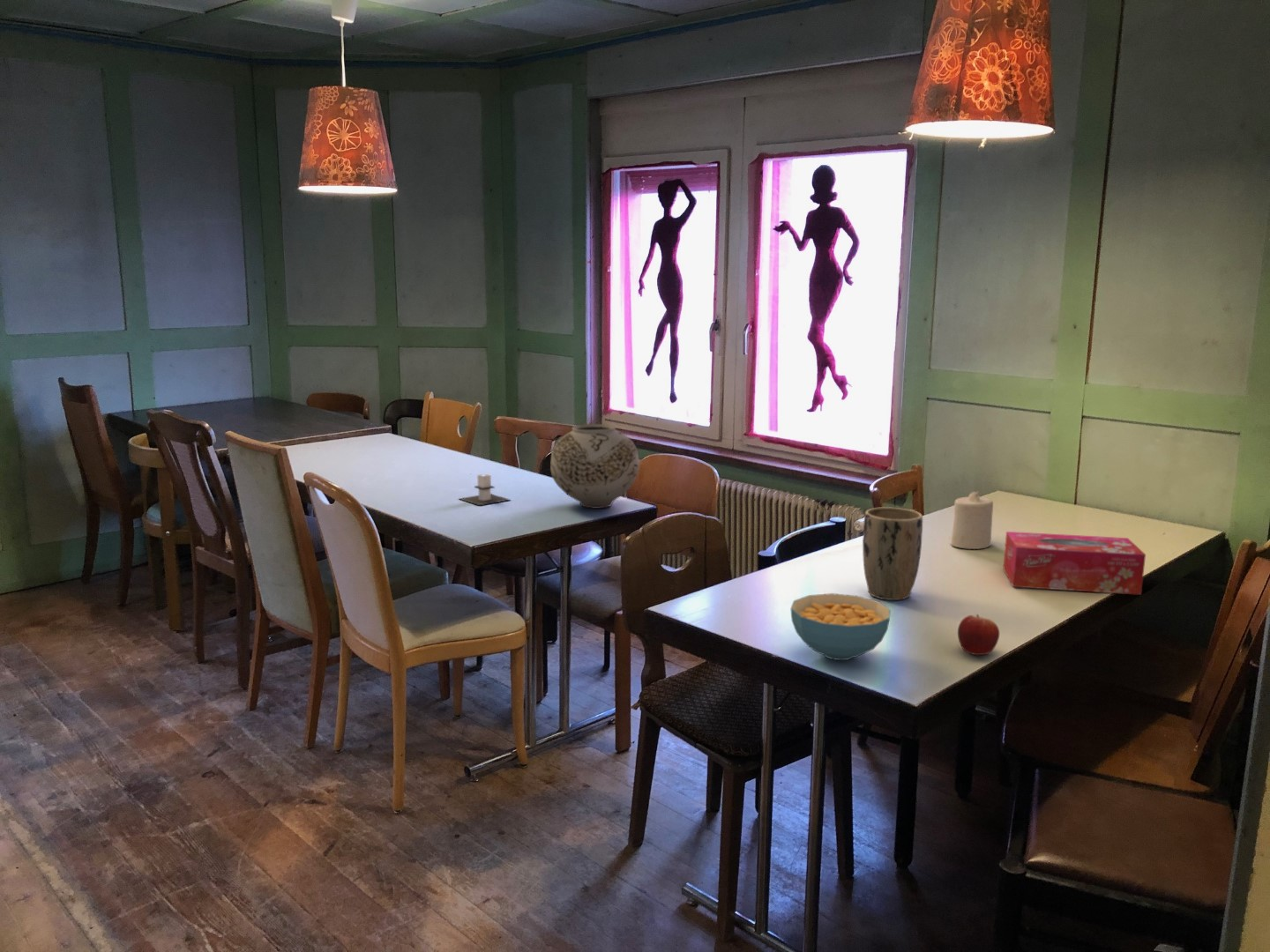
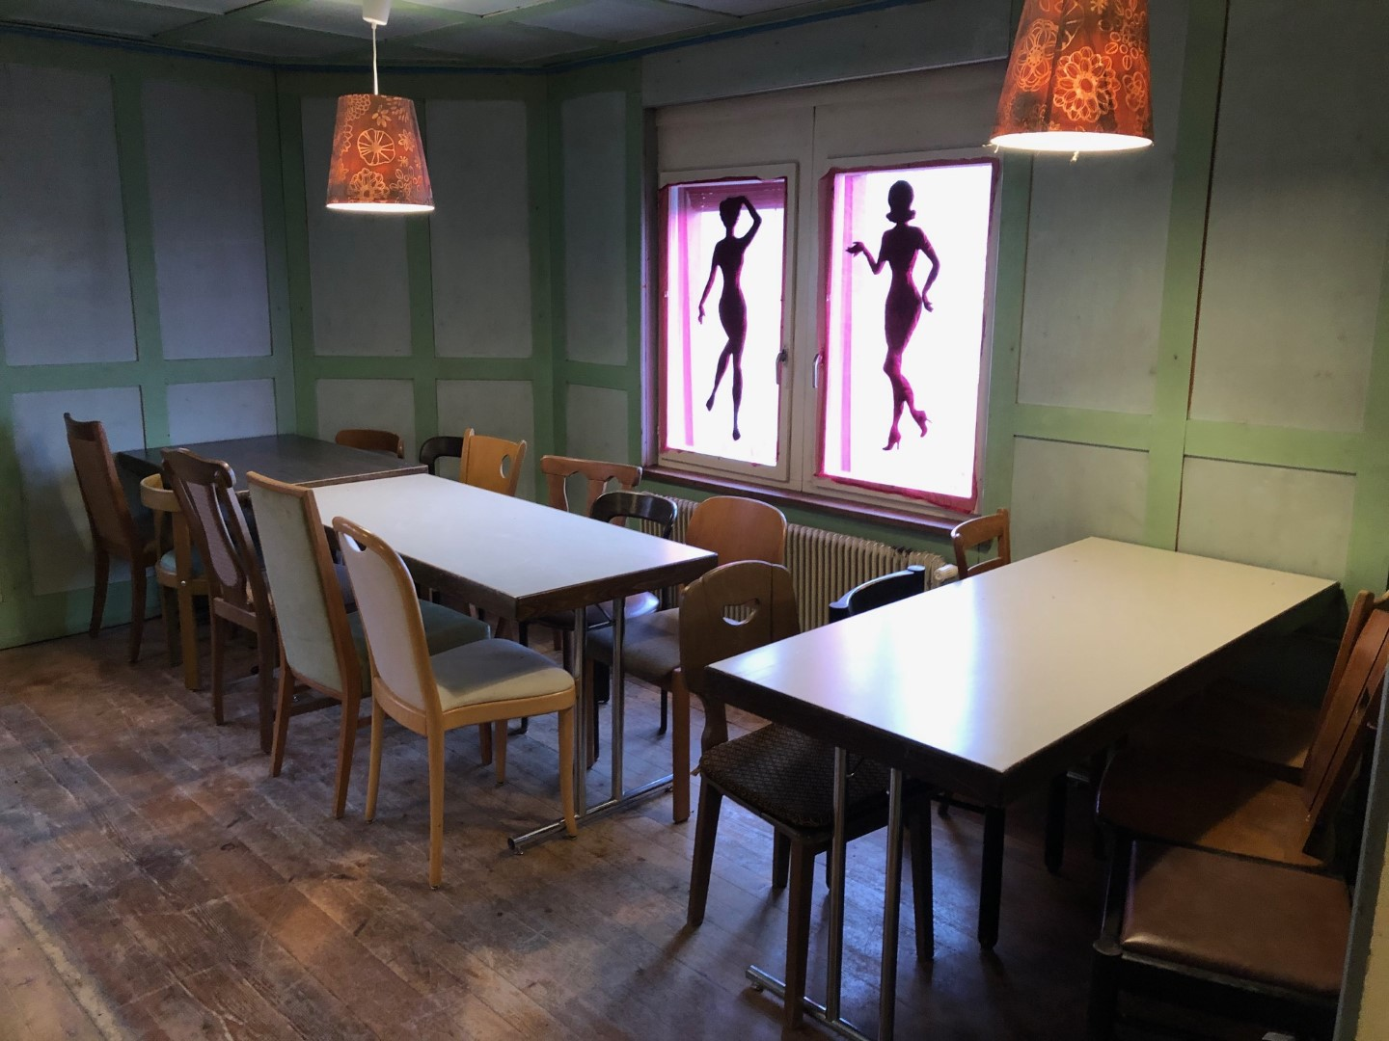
- architectural model (484, 487)
- candle (972, 517)
- fruit (978, 634)
- cereal bowl (839, 632)
- plant pot (891, 554)
- vase (594, 465)
- tissue box (1071, 562)
